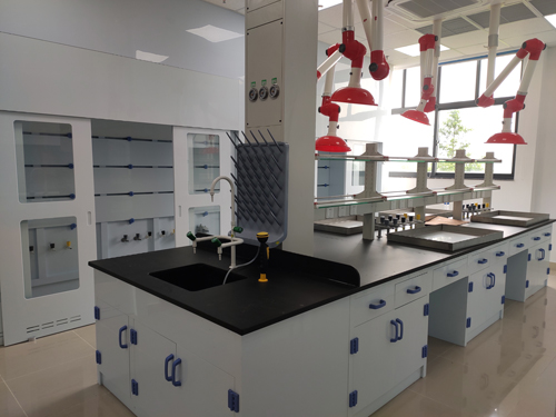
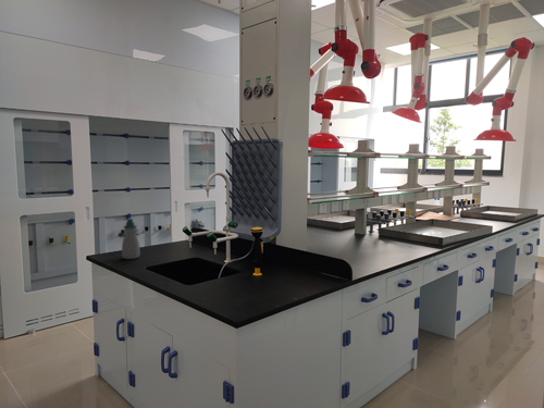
+ soap bottle (129, 237)
